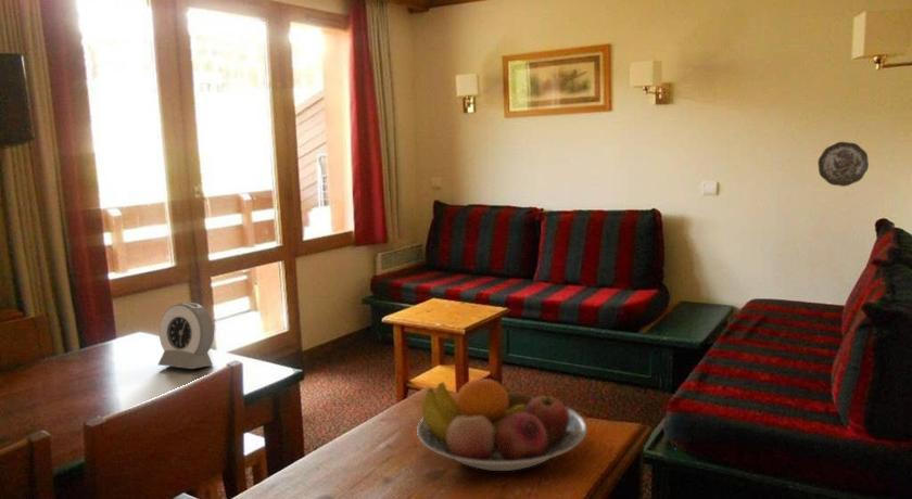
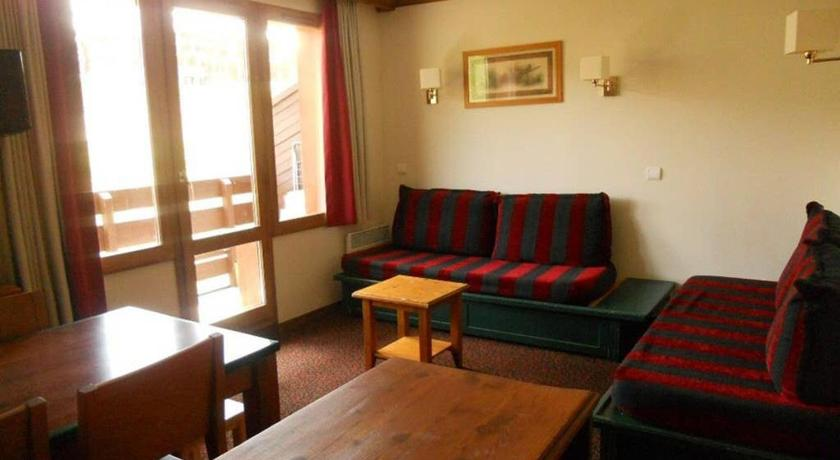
- alarm clock (183, 335)
- fruit bowl (501, 418)
- decorative plate (843, 164)
